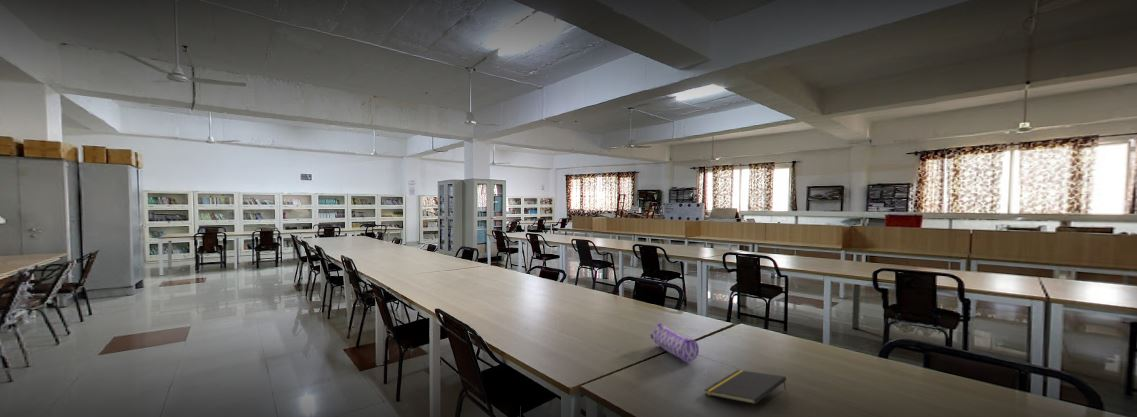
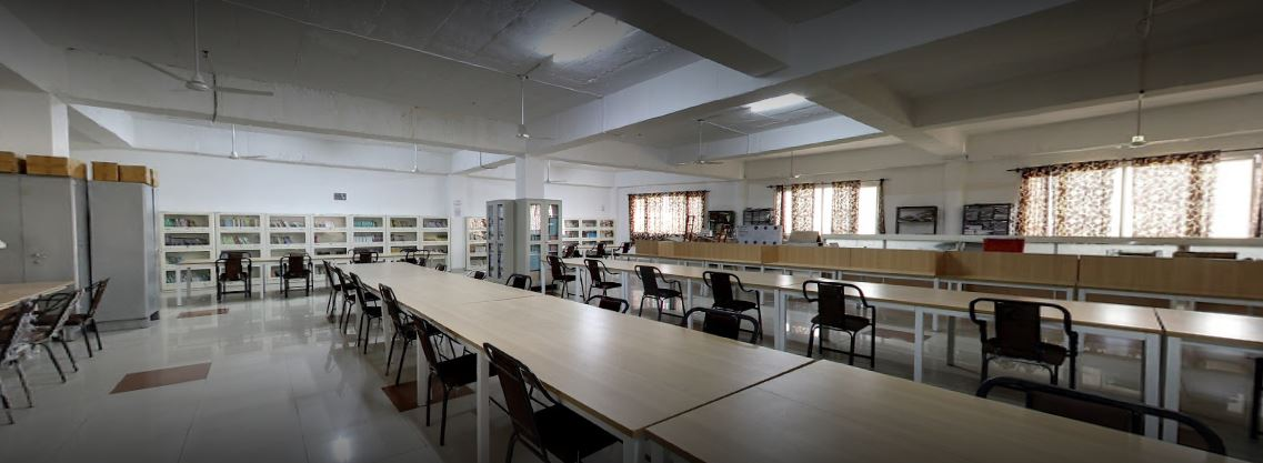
- pencil case (674, 341)
- notepad (745, 385)
